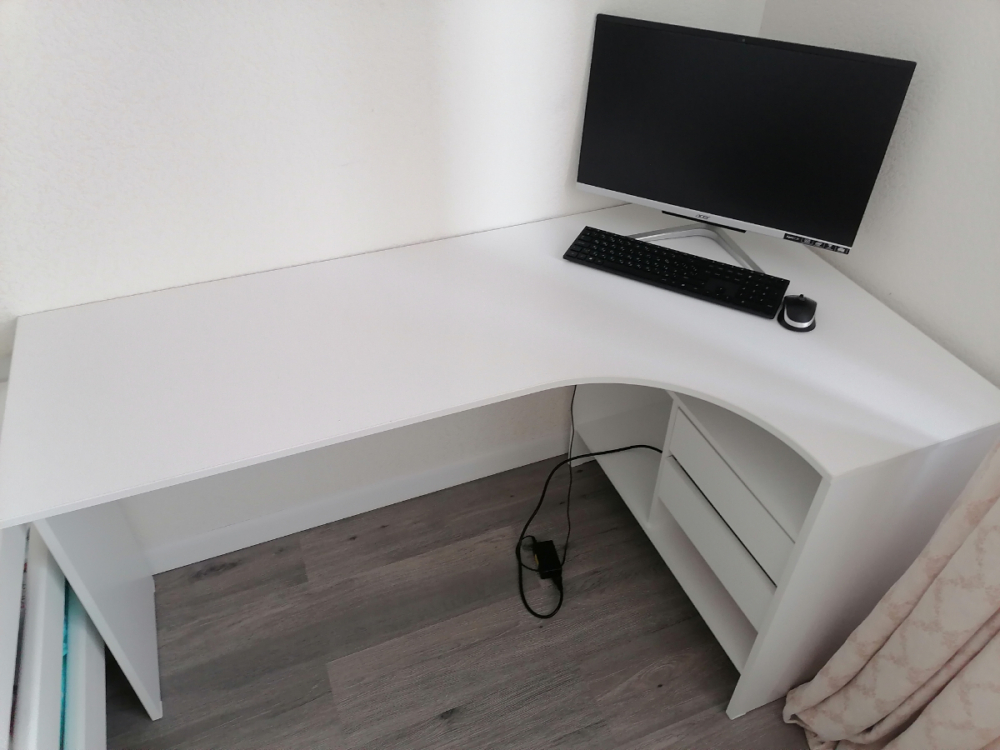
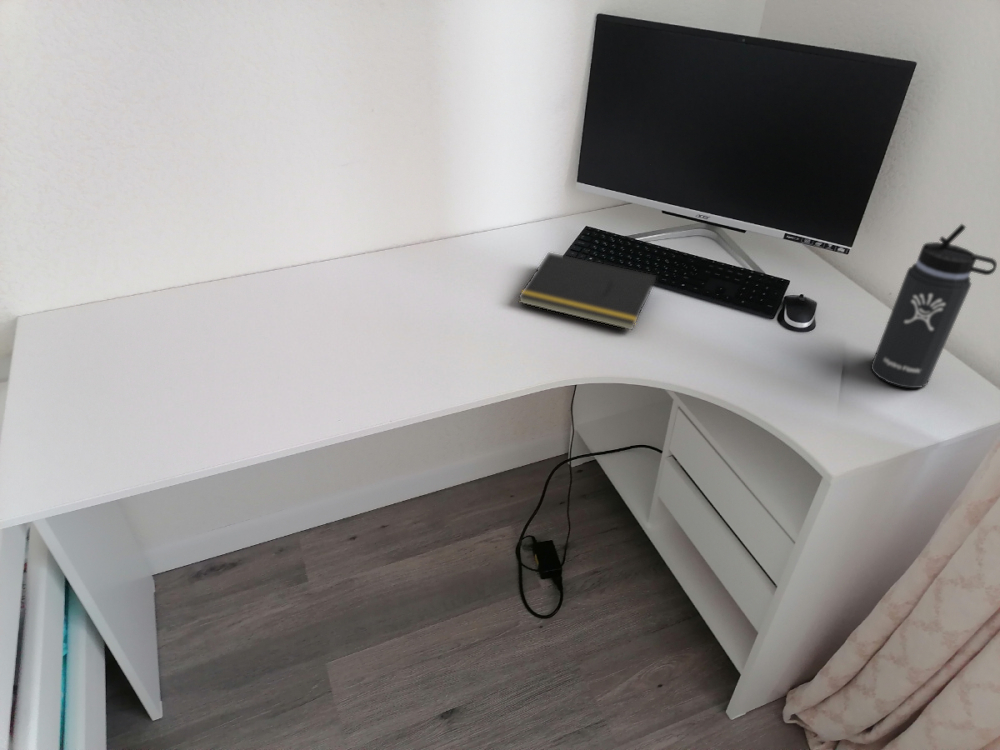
+ notepad (587, 288)
+ thermos bottle (935, 305)
